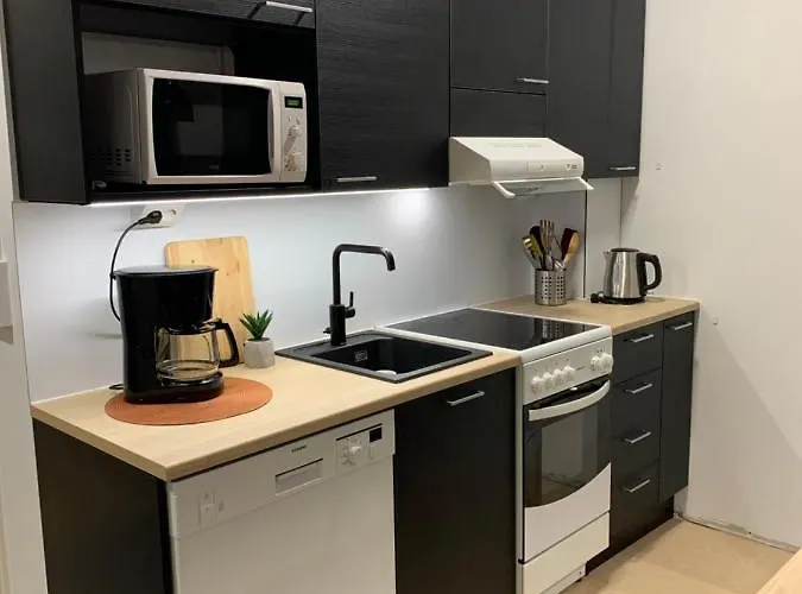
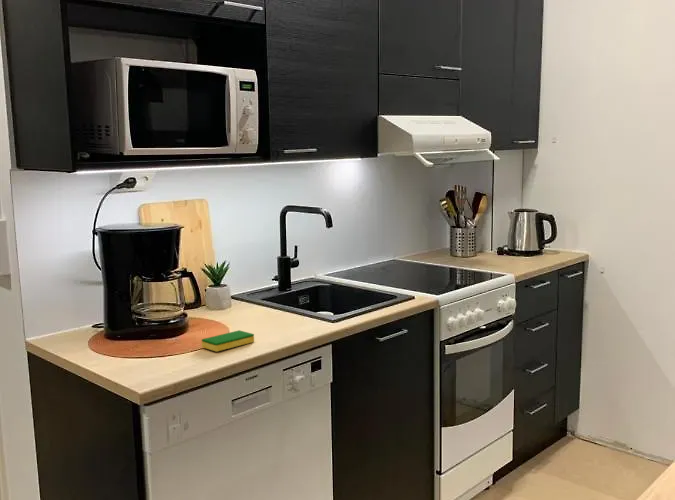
+ dish sponge (228, 340)
